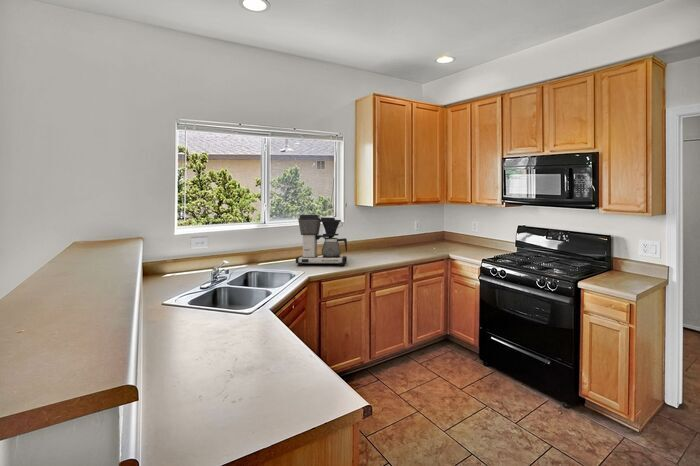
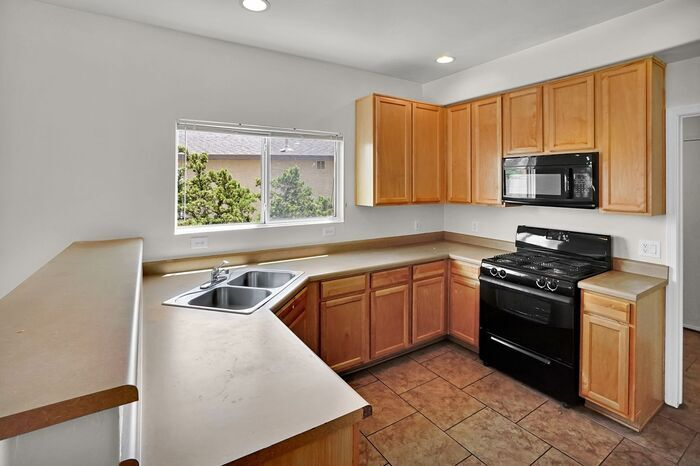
- coffee maker (324, 238)
